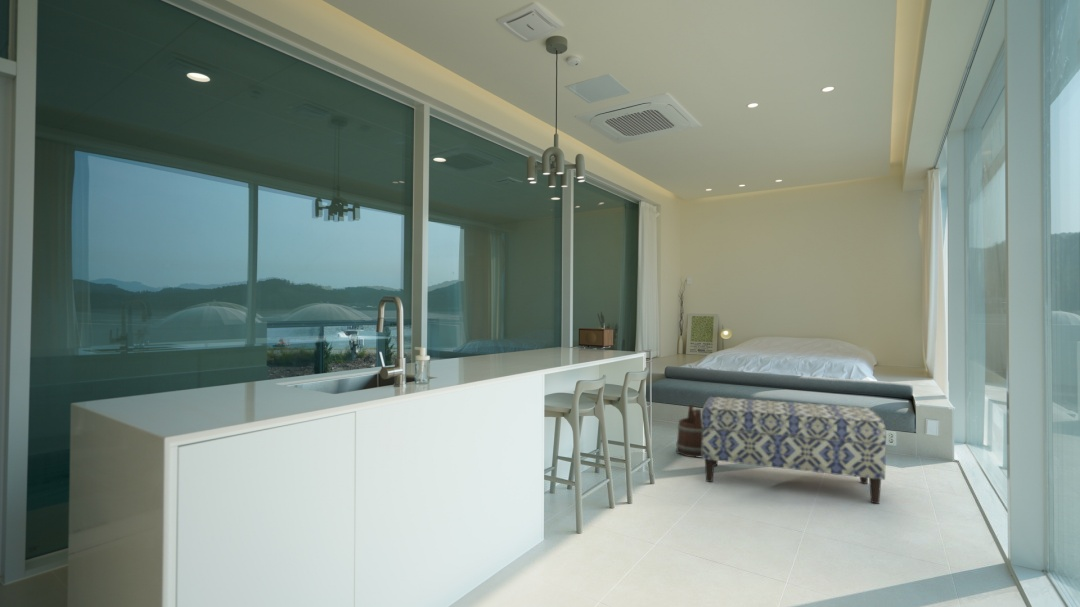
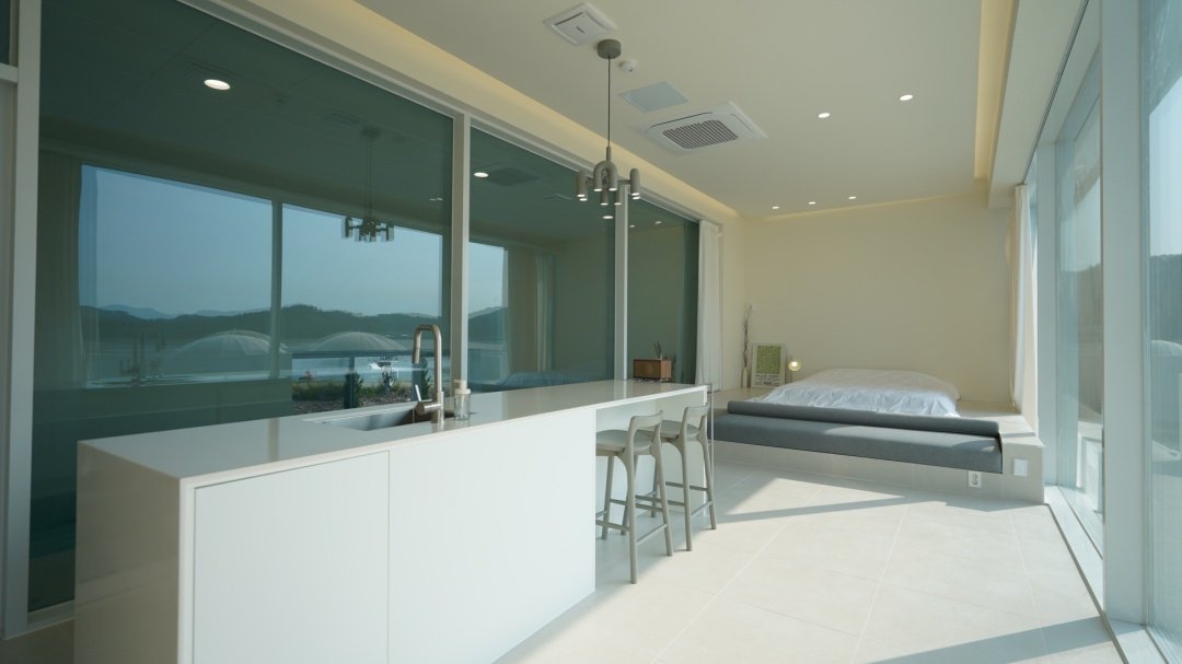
- bucket (694, 429)
- bench (786, 444)
